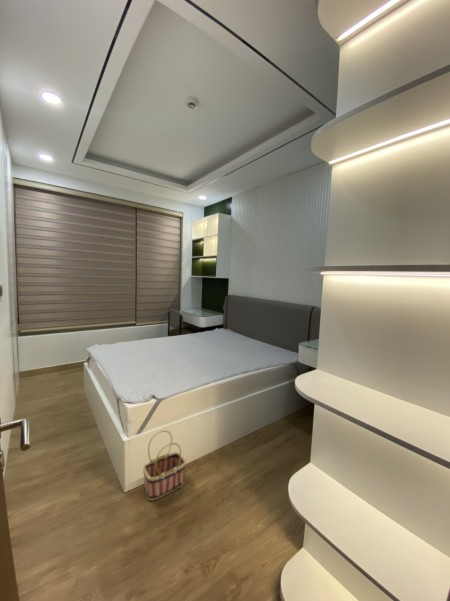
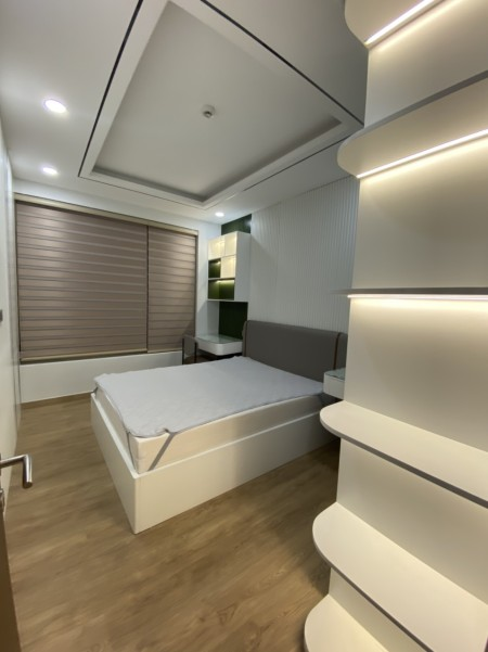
- basket (164, 461)
